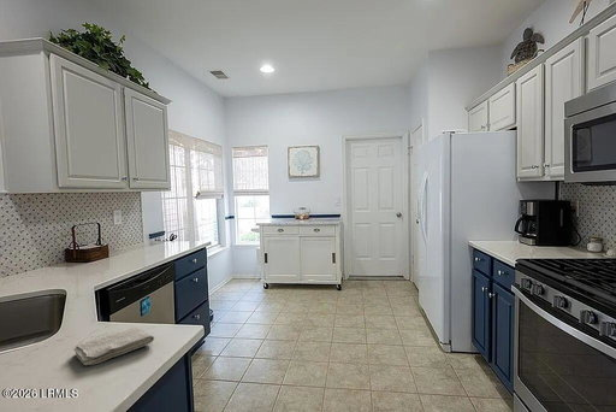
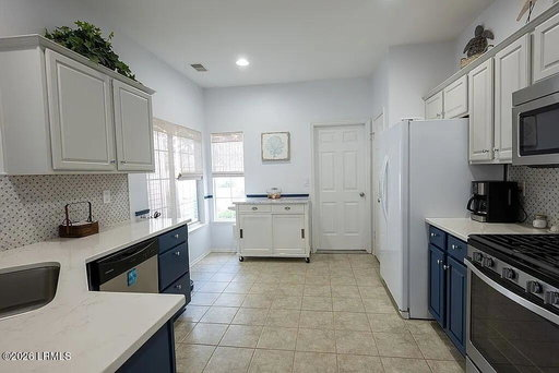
- washcloth (114, 343)
